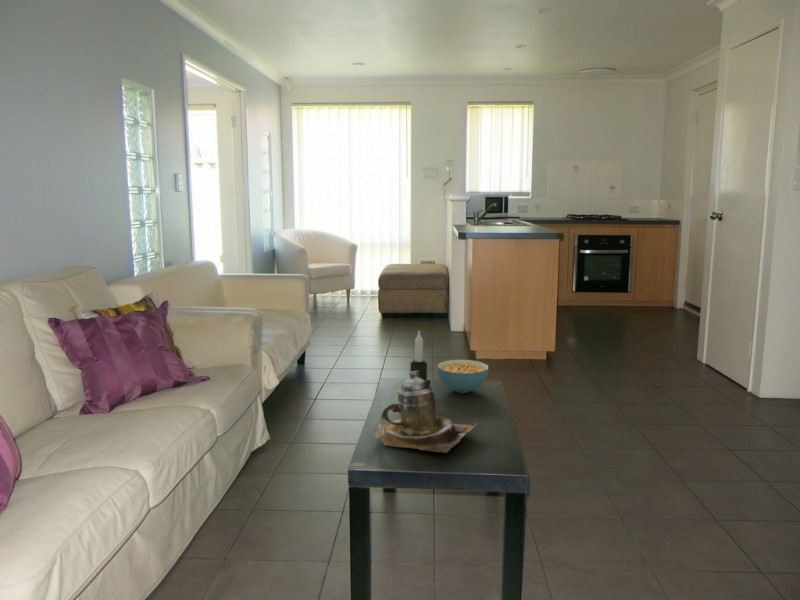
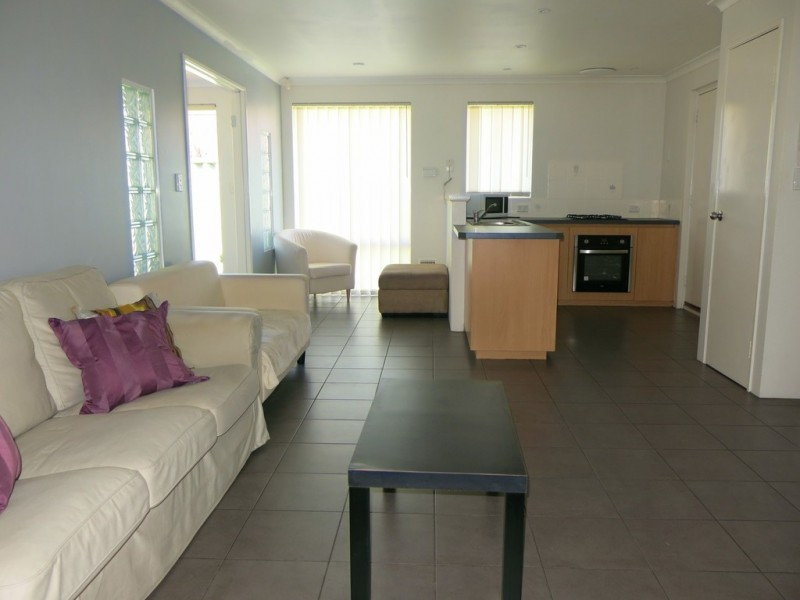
- candle (418, 363)
- teapot (425, 404)
- cereal bowl (462, 378)
